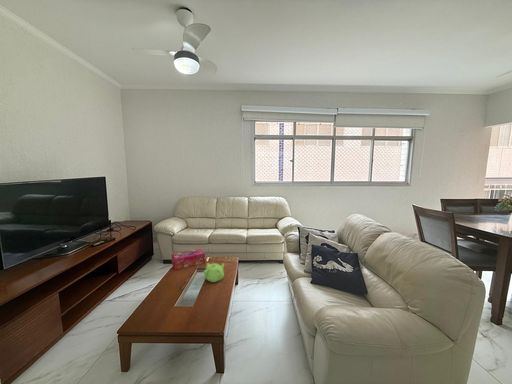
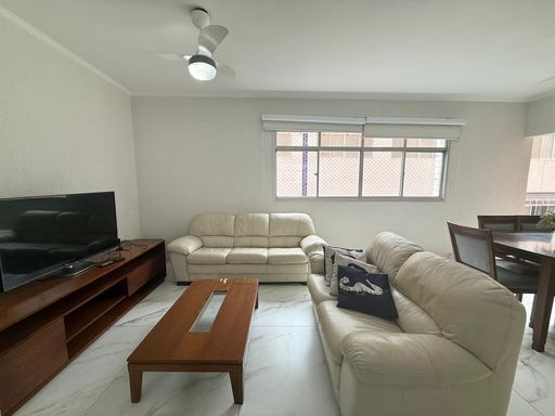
- teapot (214, 271)
- tissue box (188, 258)
